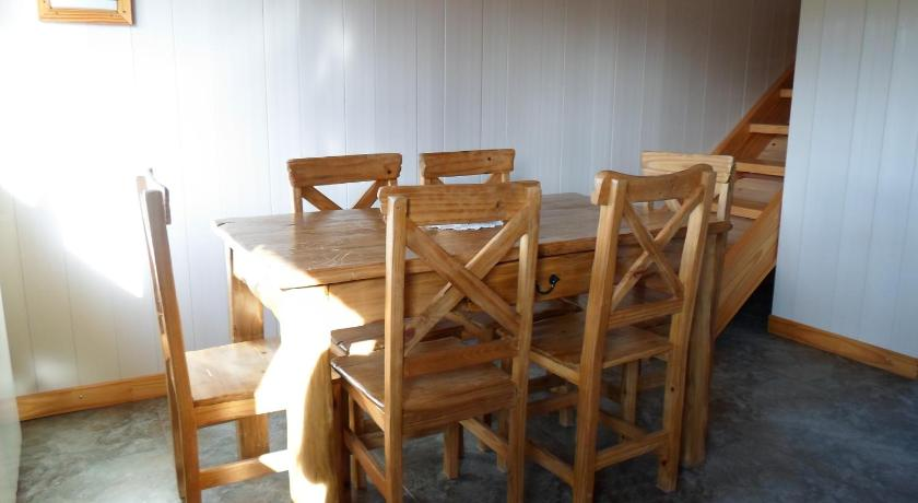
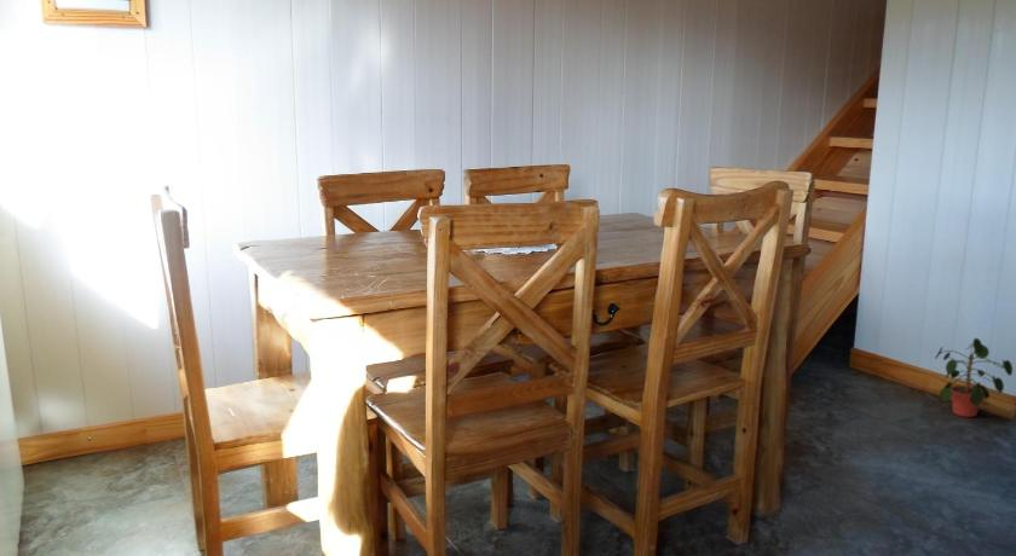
+ potted plant (972, 373)
